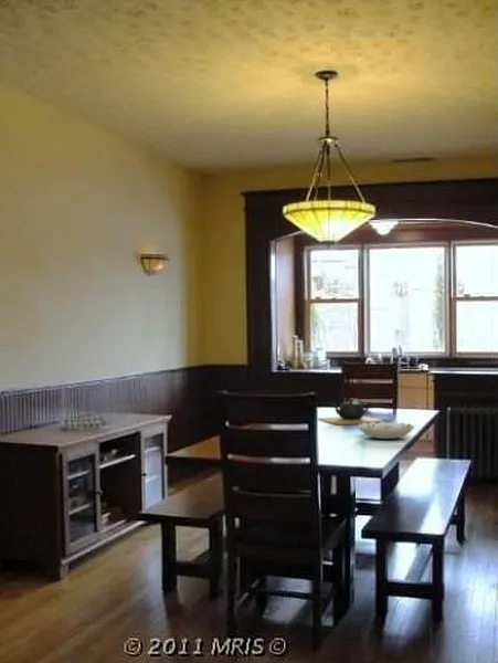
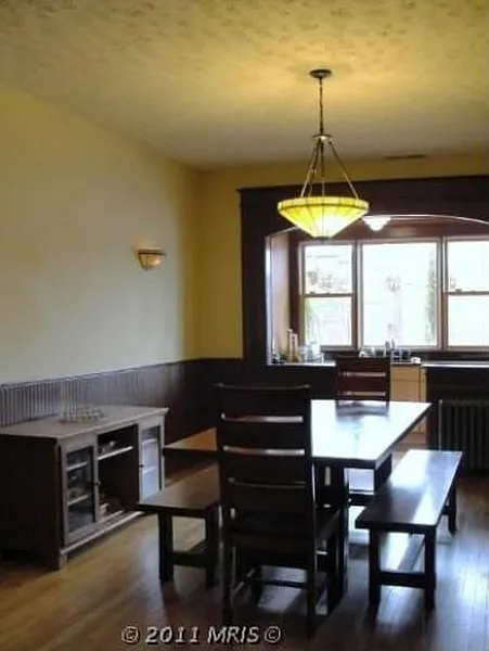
- teapot (349, 410)
- decorative bowl (385, 431)
